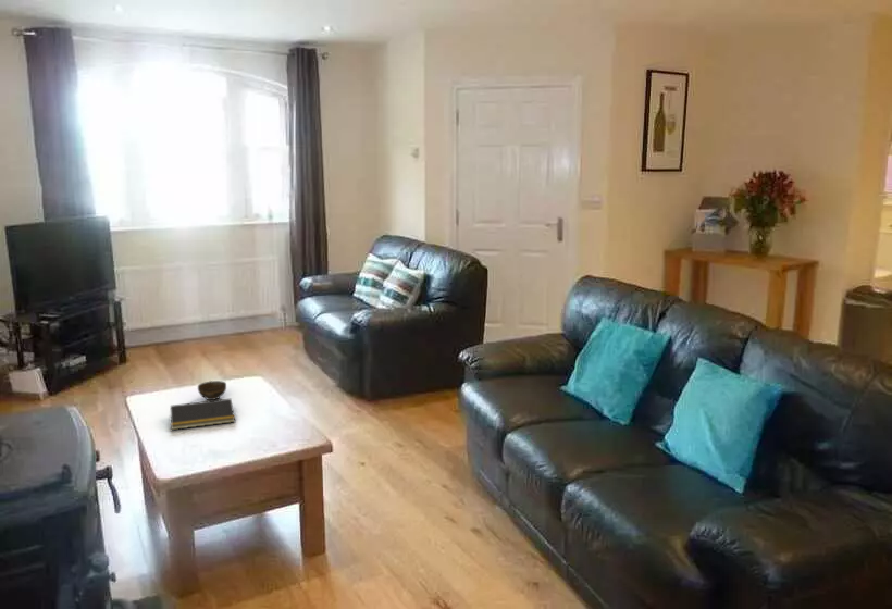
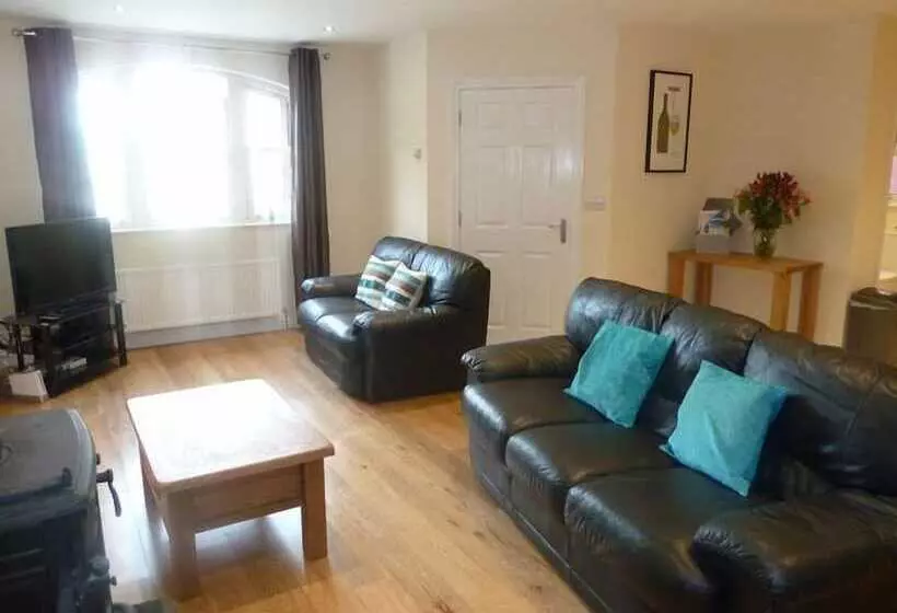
- notepad (202, 413)
- cup (212, 390)
